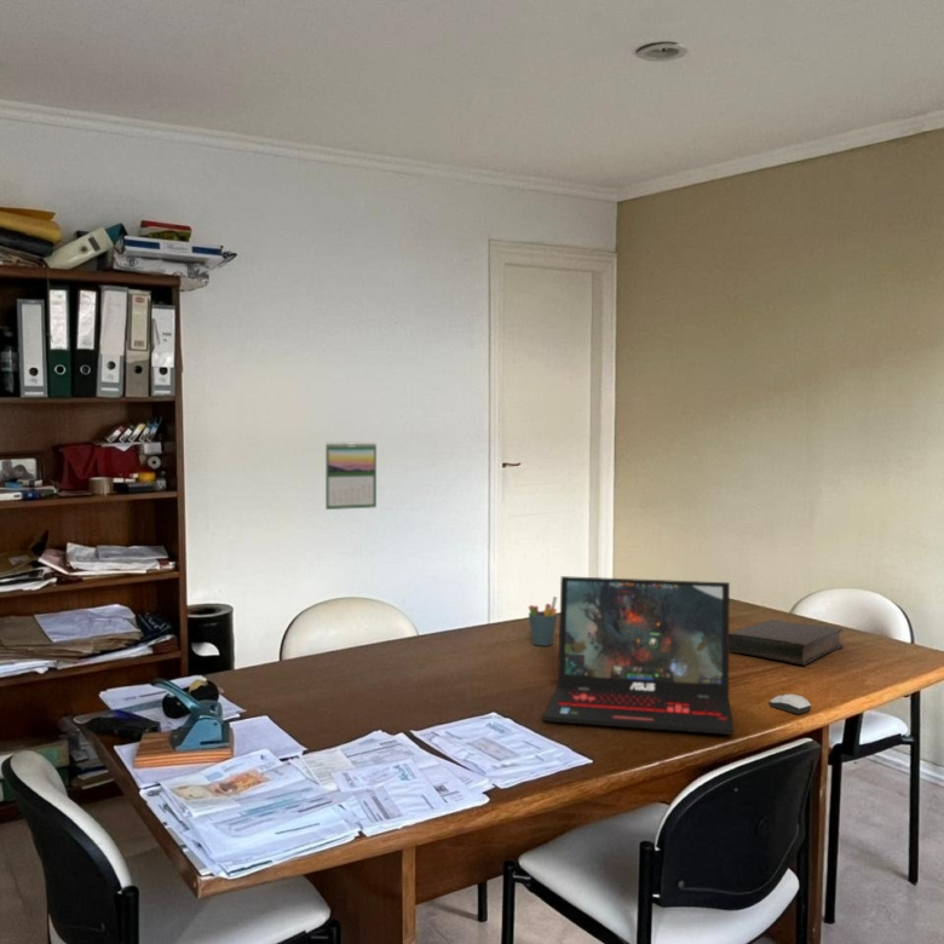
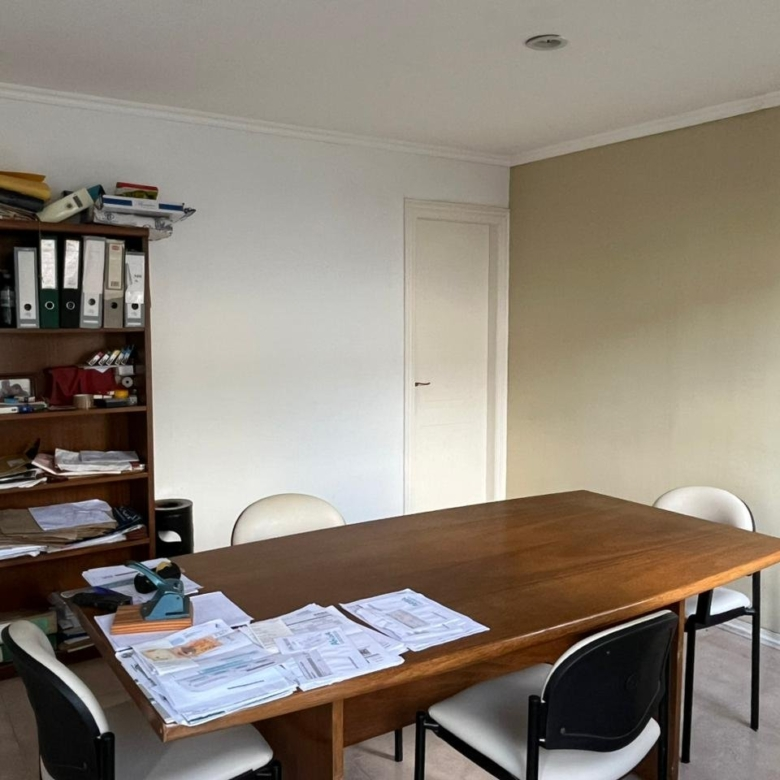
- computer mouse (789, 701)
- pen holder (542, 620)
- book (784, 639)
- calendar (351, 474)
- laptop (640, 649)
